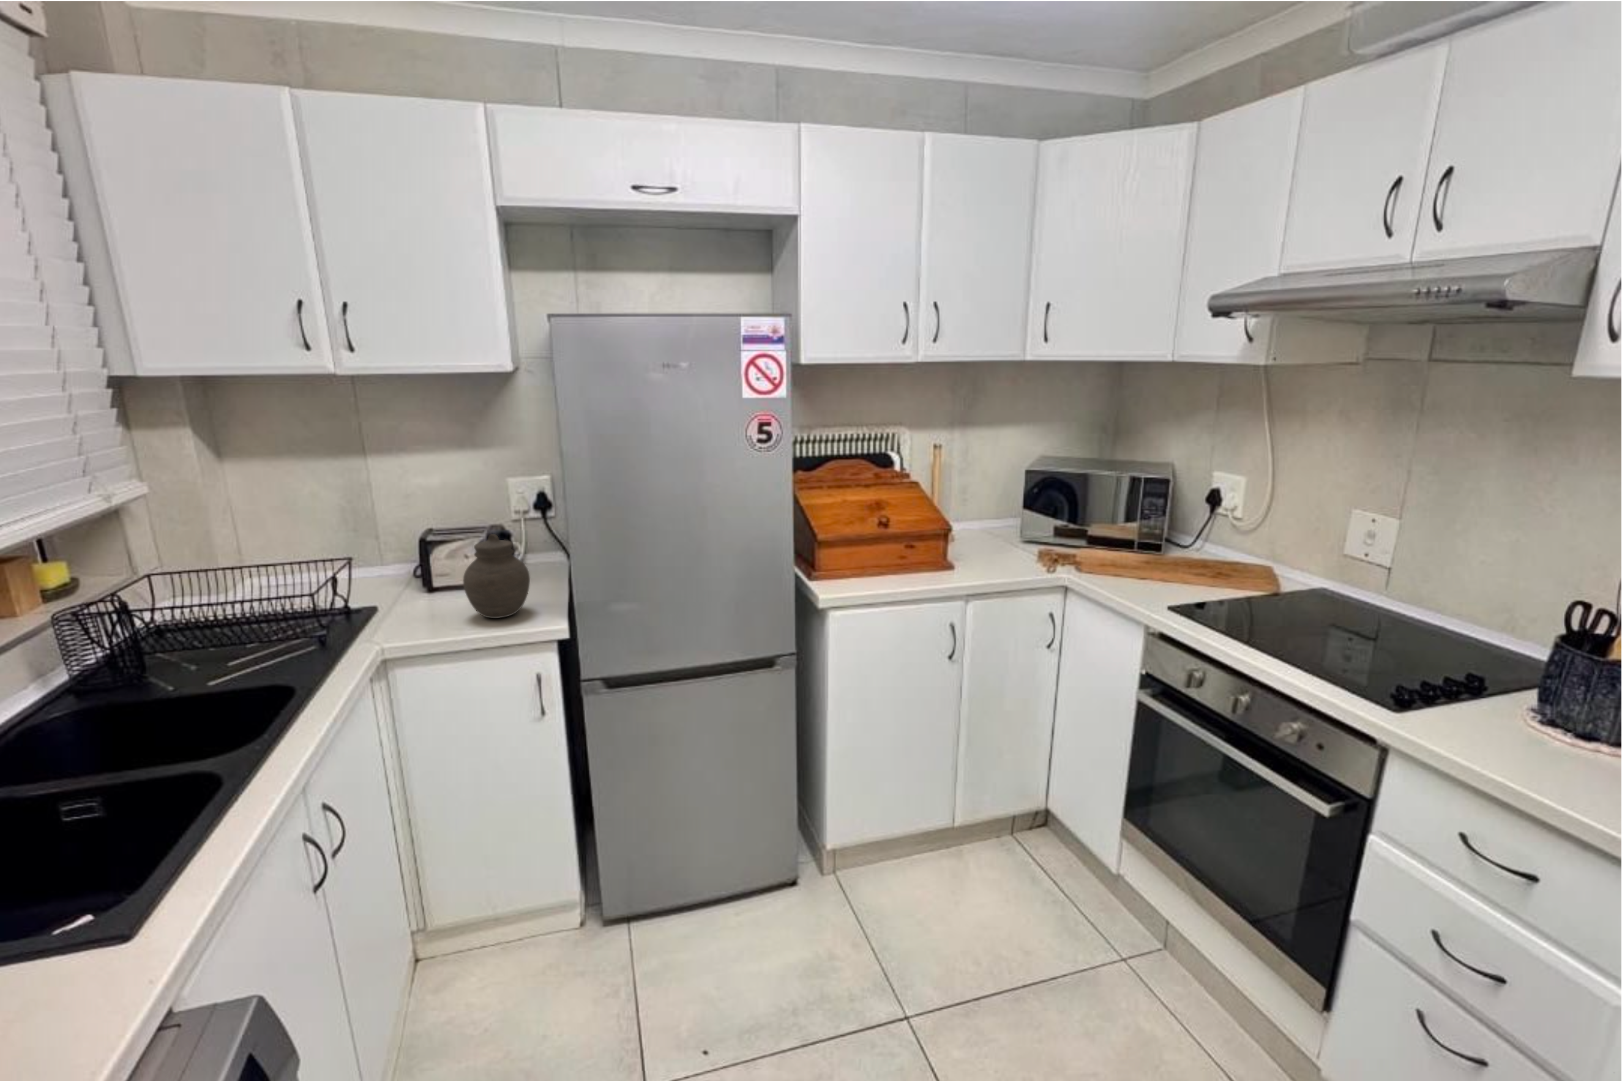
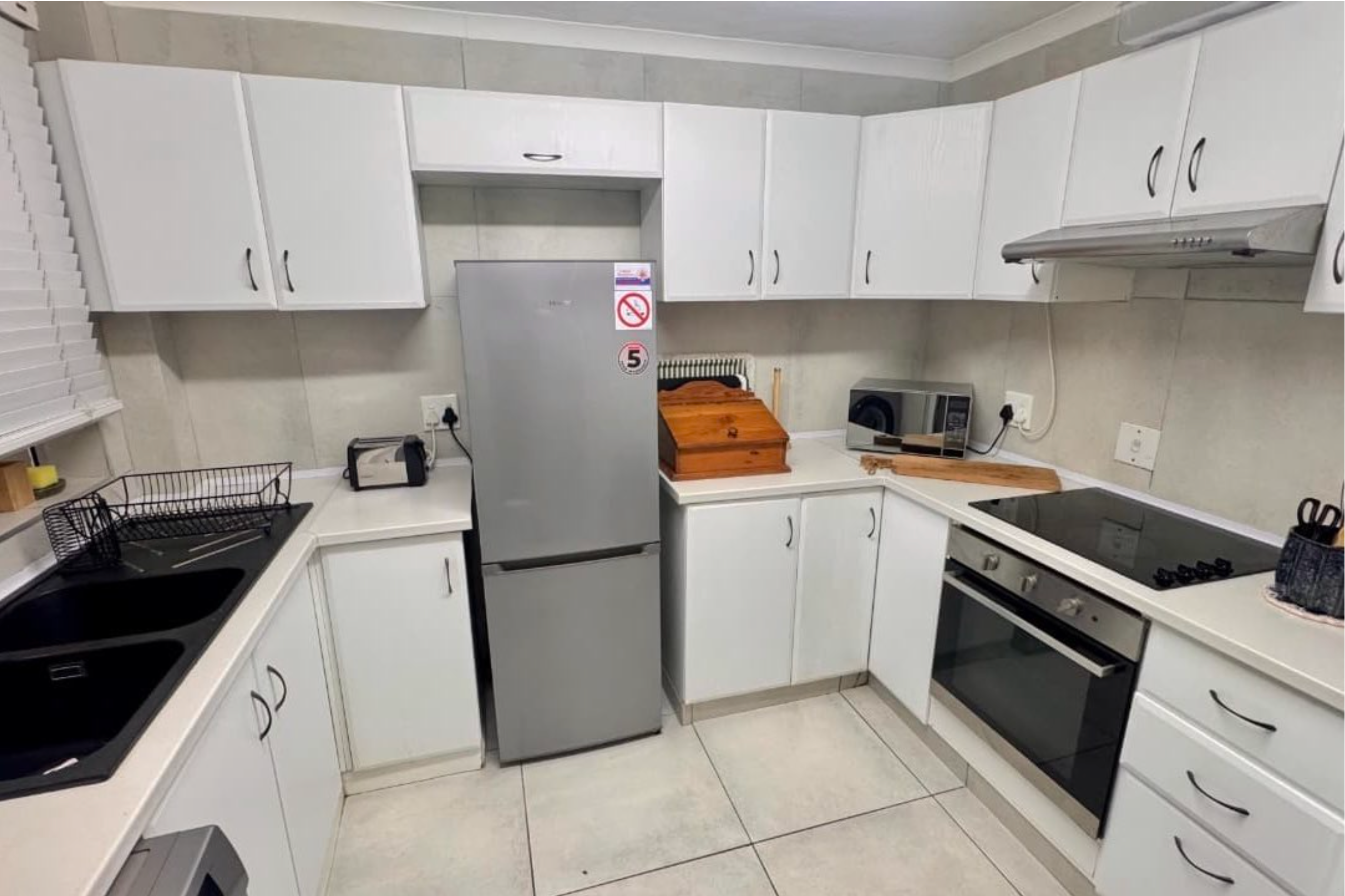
- jar (497, 574)
